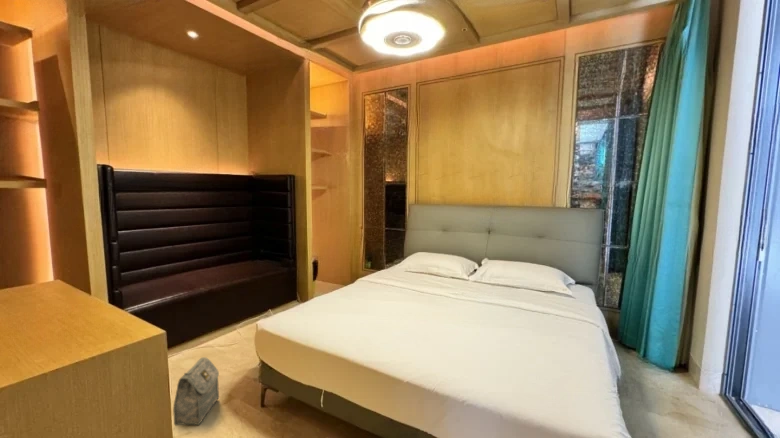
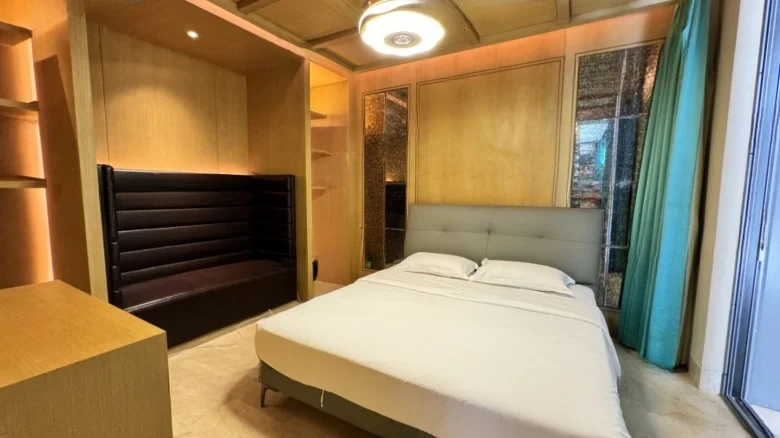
- bag (197, 388)
